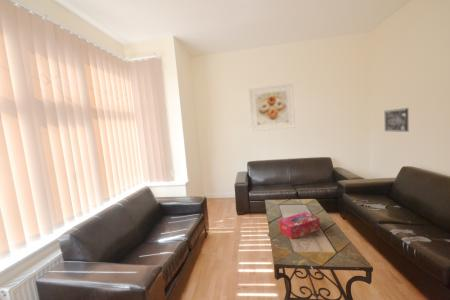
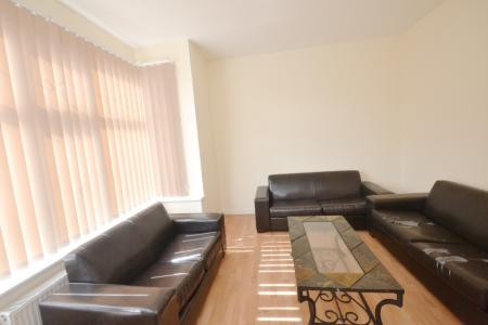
- tissue box (299, 224)
- wall art (395, 120)
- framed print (271, 108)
